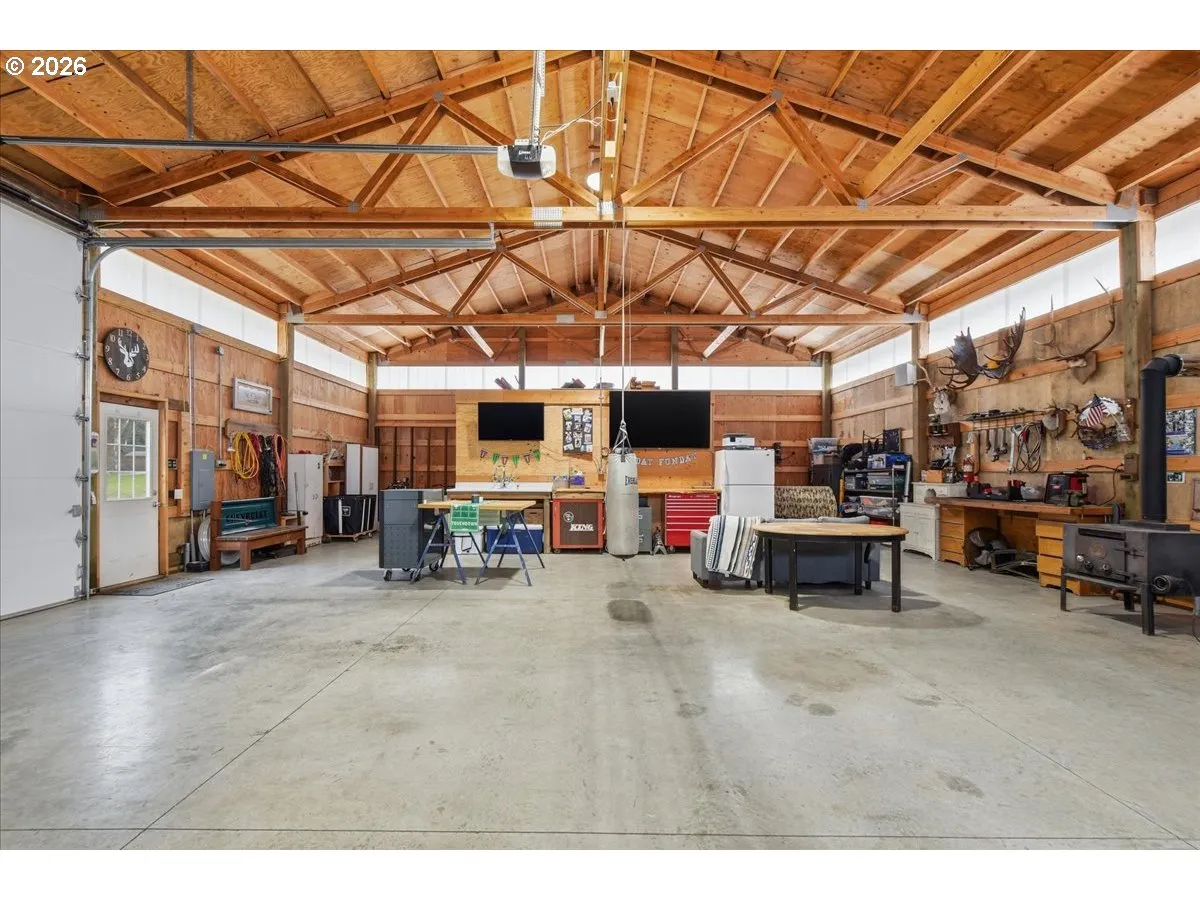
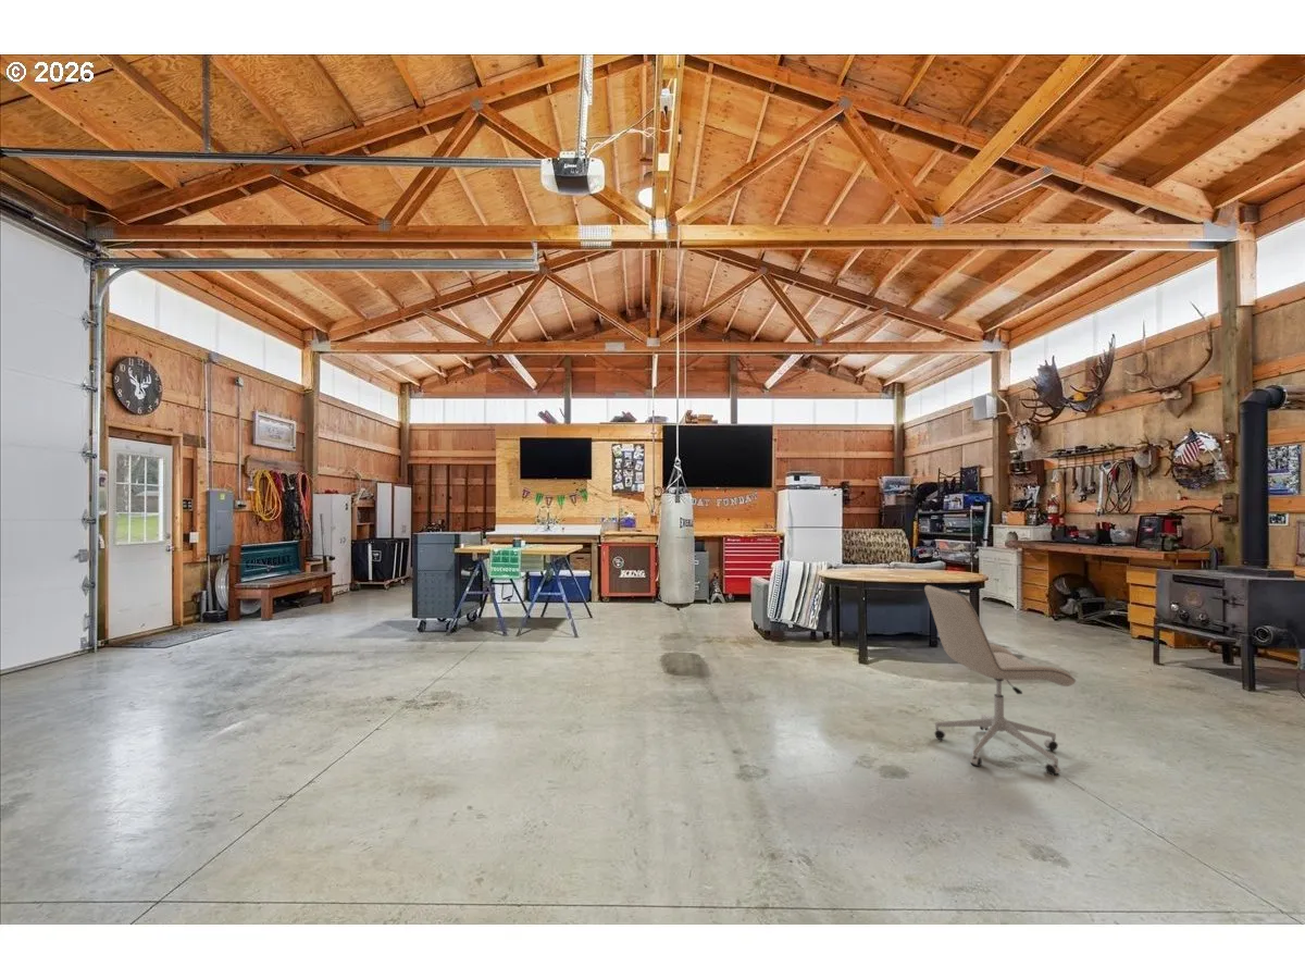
+ office chair (996, 669)
